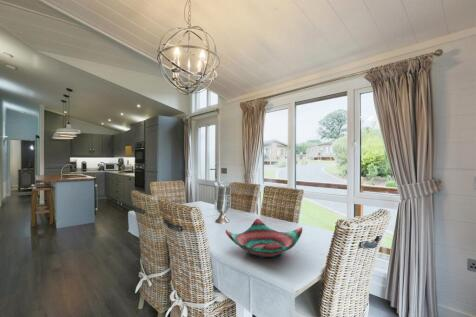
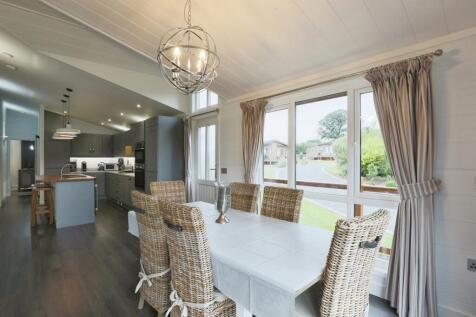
- decorative bowl (264, 239)
